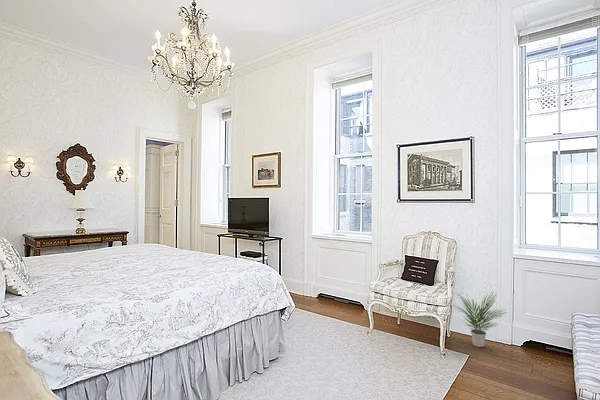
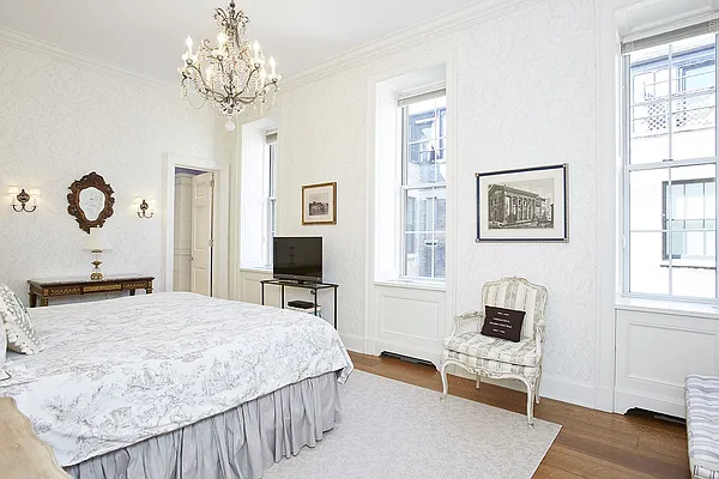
- potted plant (477, 319)
